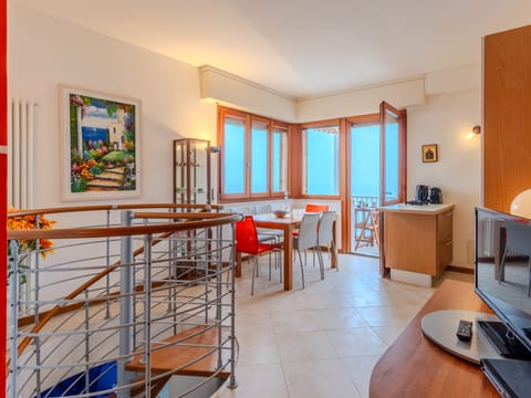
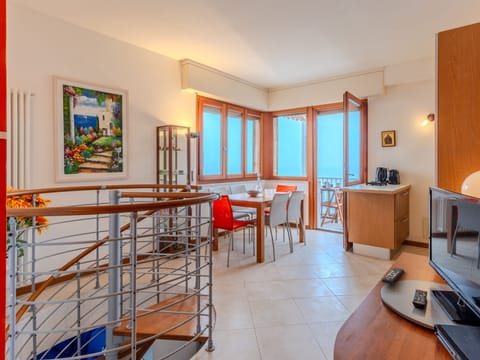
+ remote control (393, 275)
